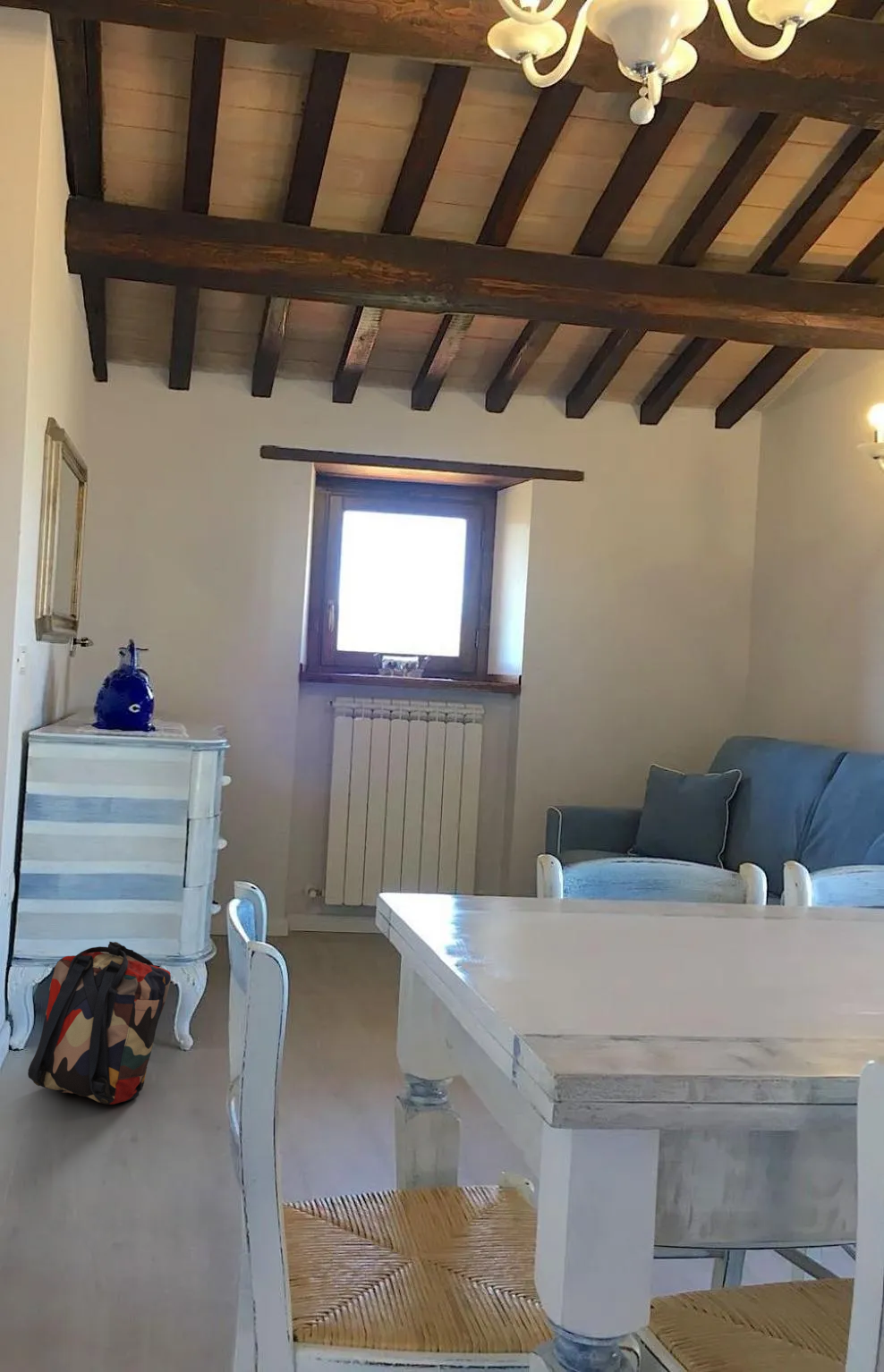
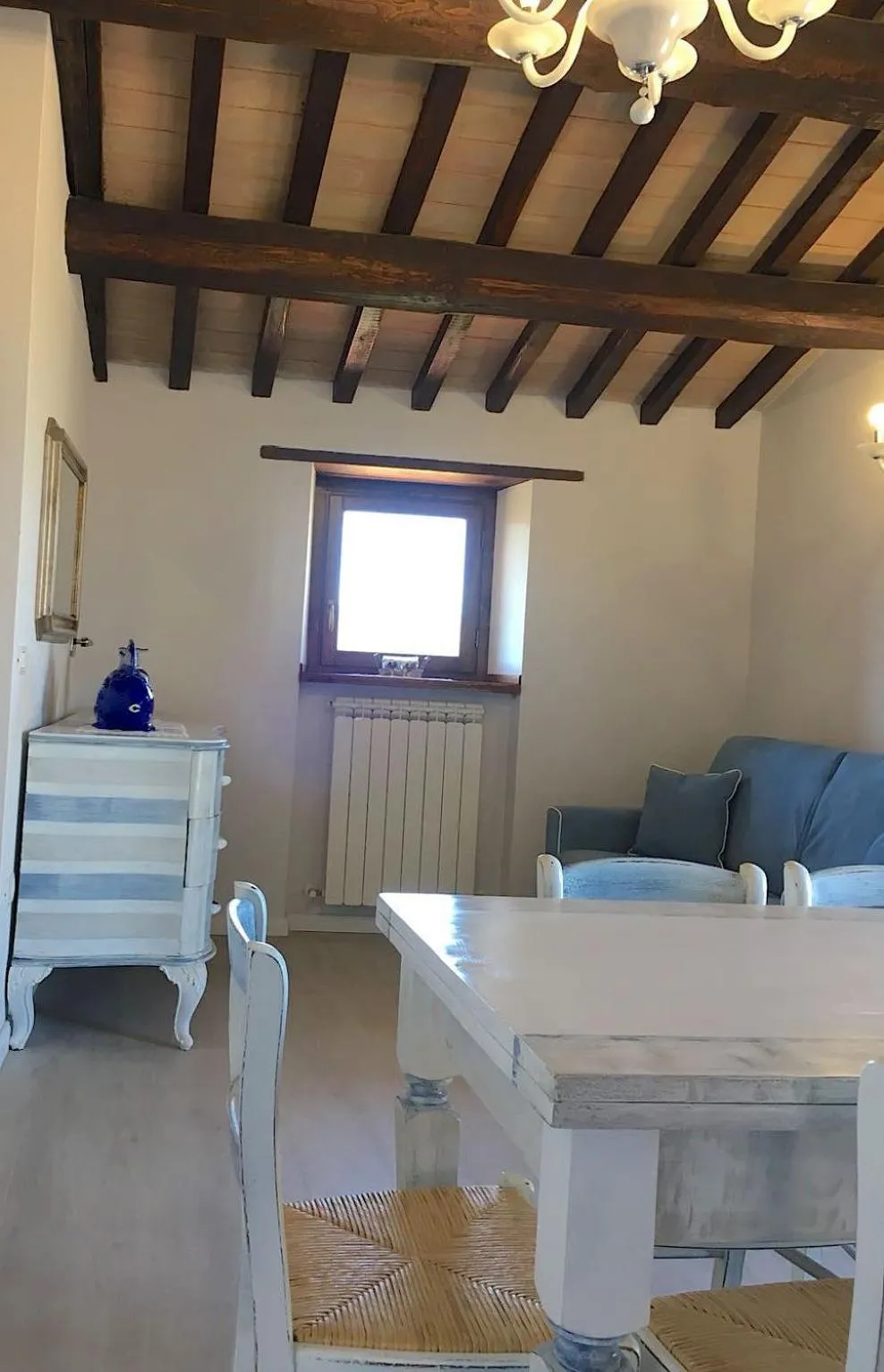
- backpack (100, 1019)
